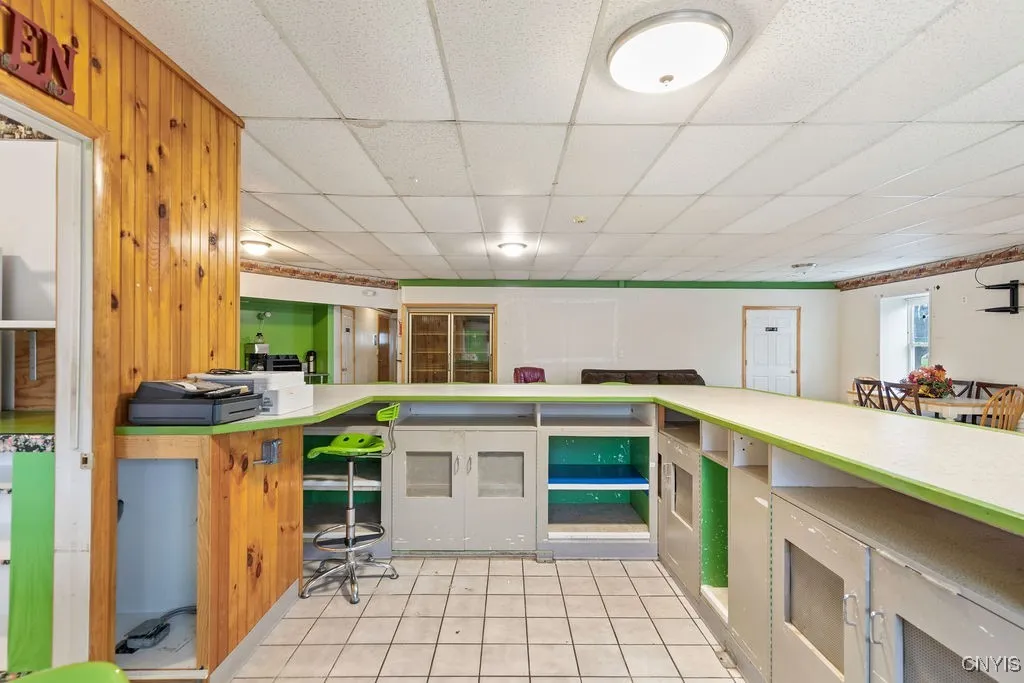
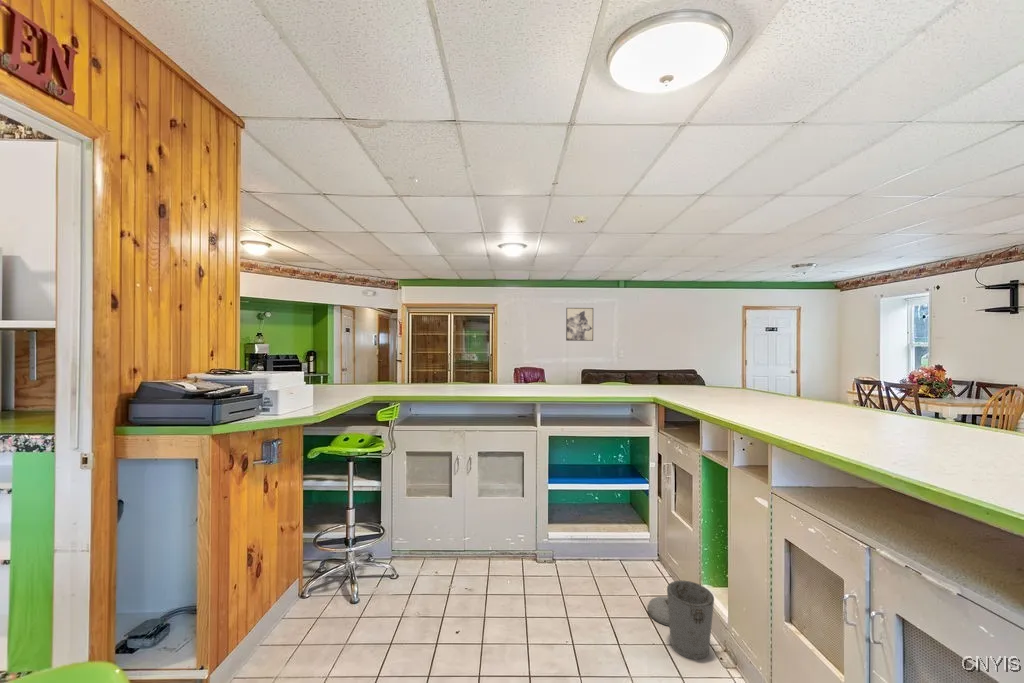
+ trash can (678, 603)
+ wall art (579, 324)
